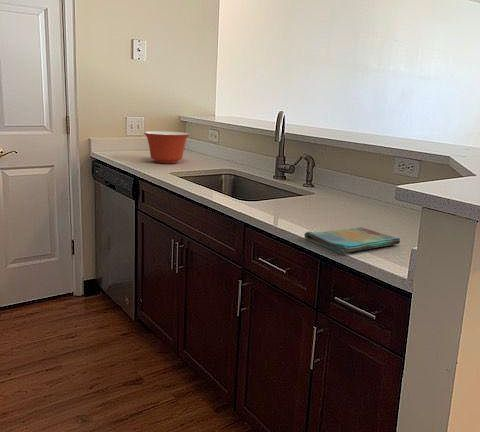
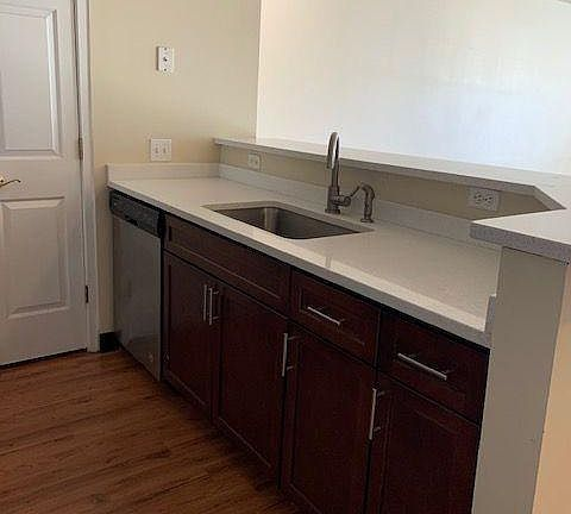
- mixing bowl (166, 147)
- dish towel (351, 237)
